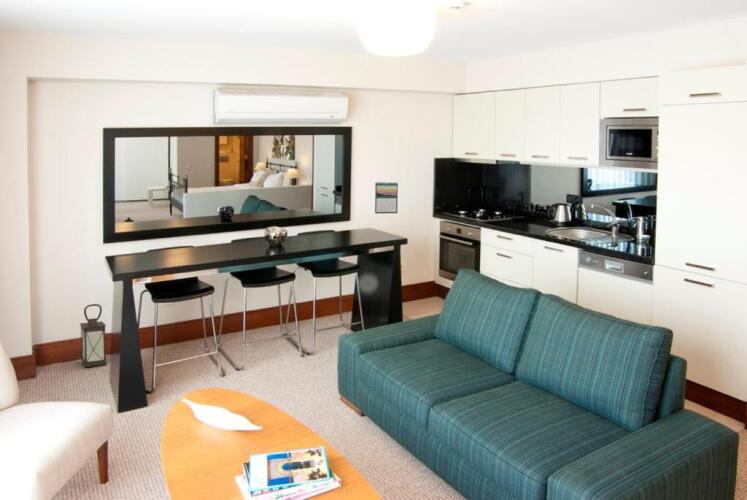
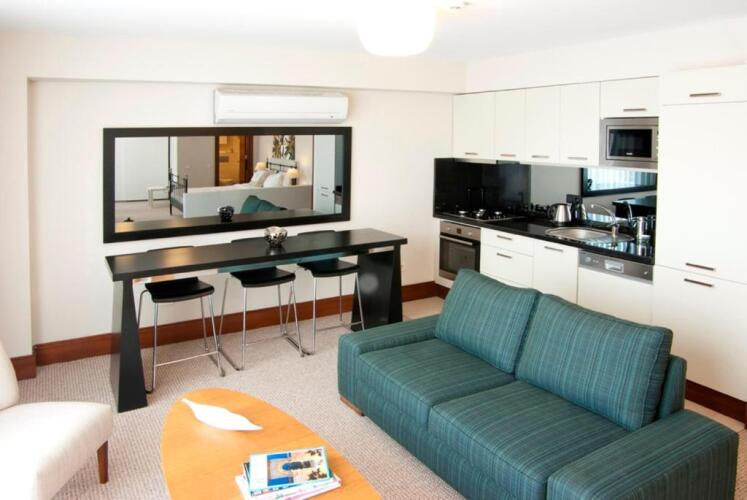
- calendar (386, 197)
- lantern (93, 333)
